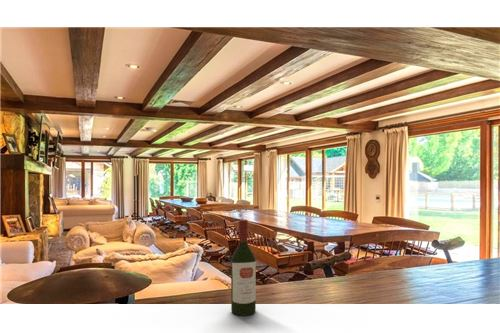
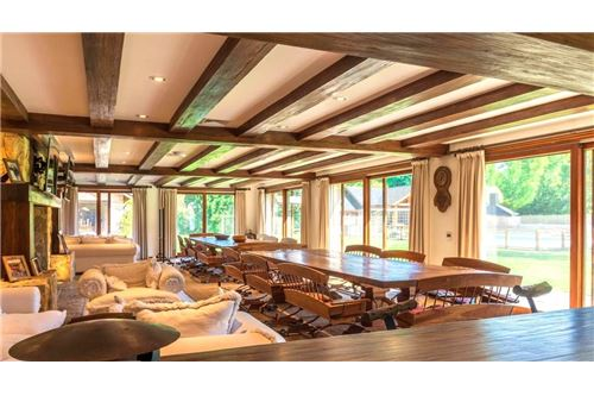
- wine bottle (243, 265)
